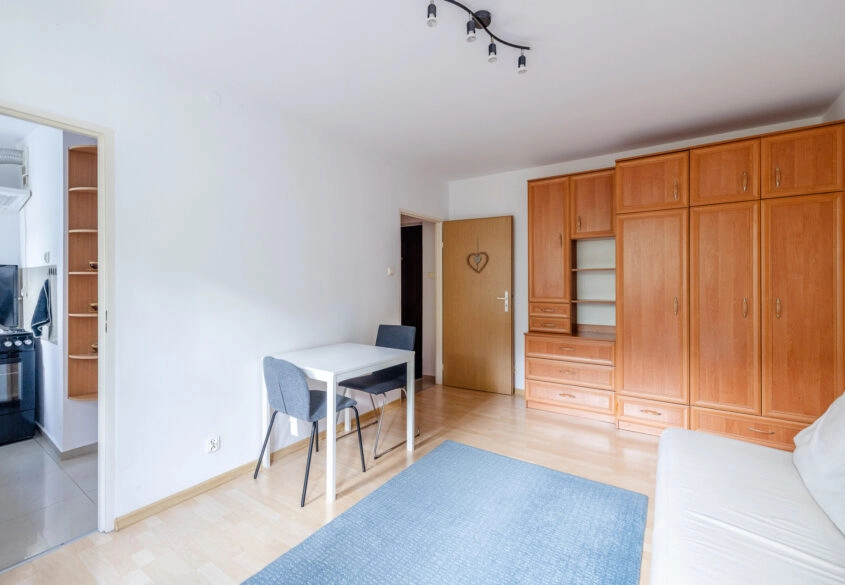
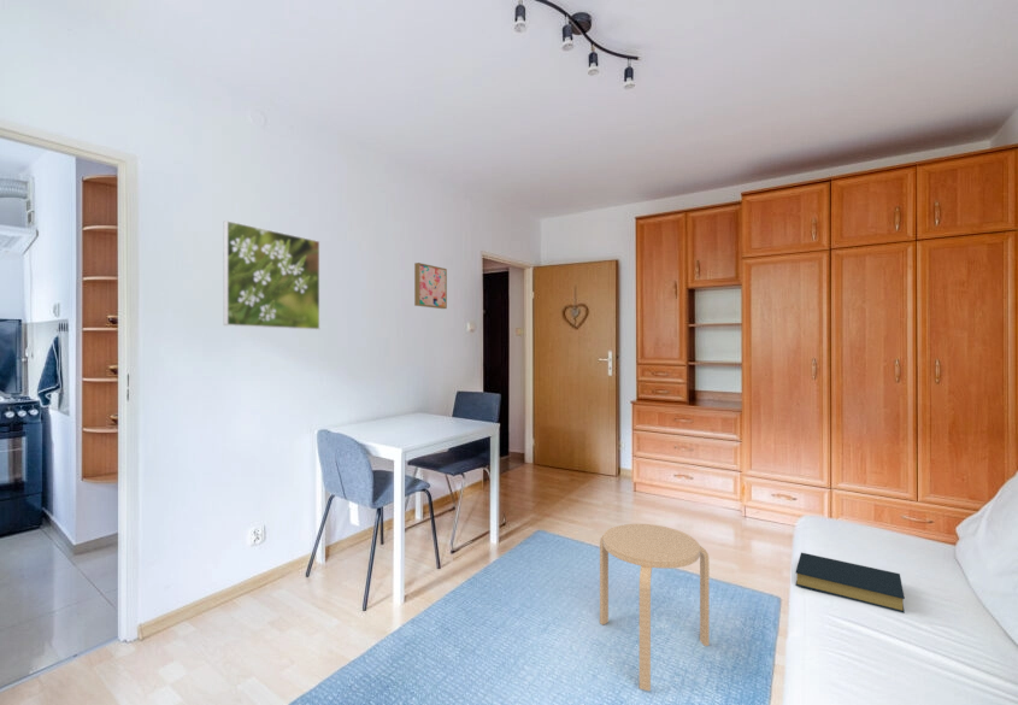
+ stool (643, 592)
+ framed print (275, 280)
+ wall art (430, 286)
+ hardback book (847, 578)
